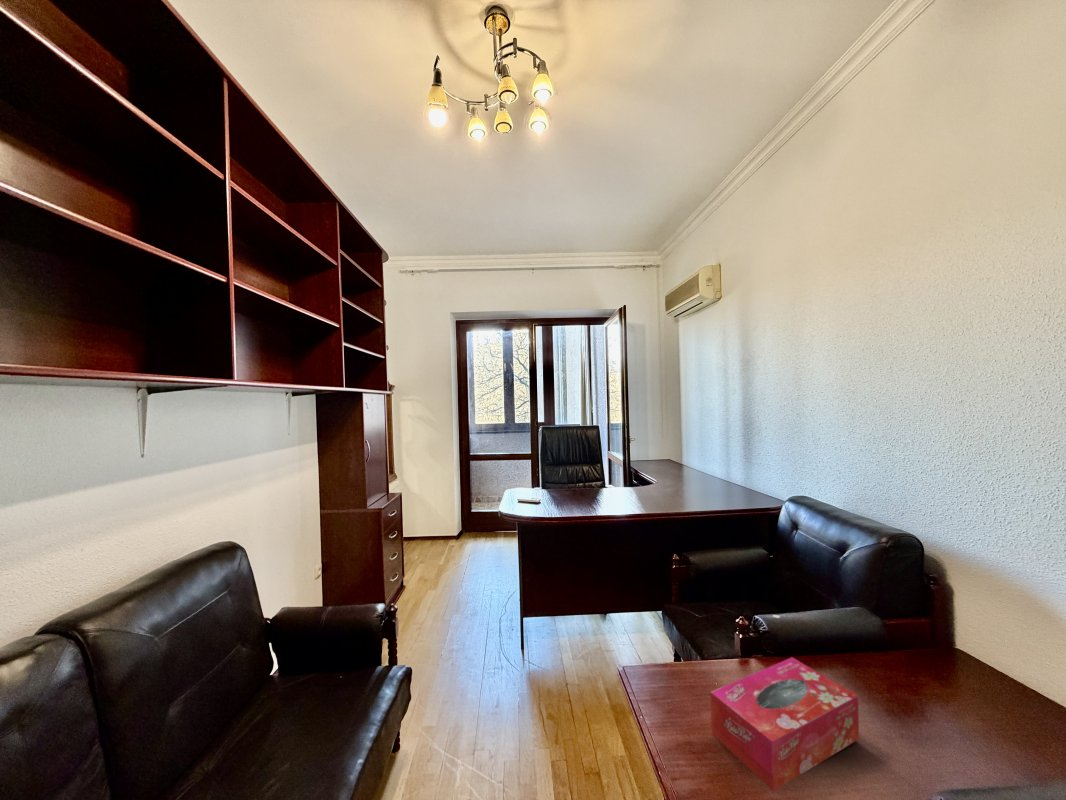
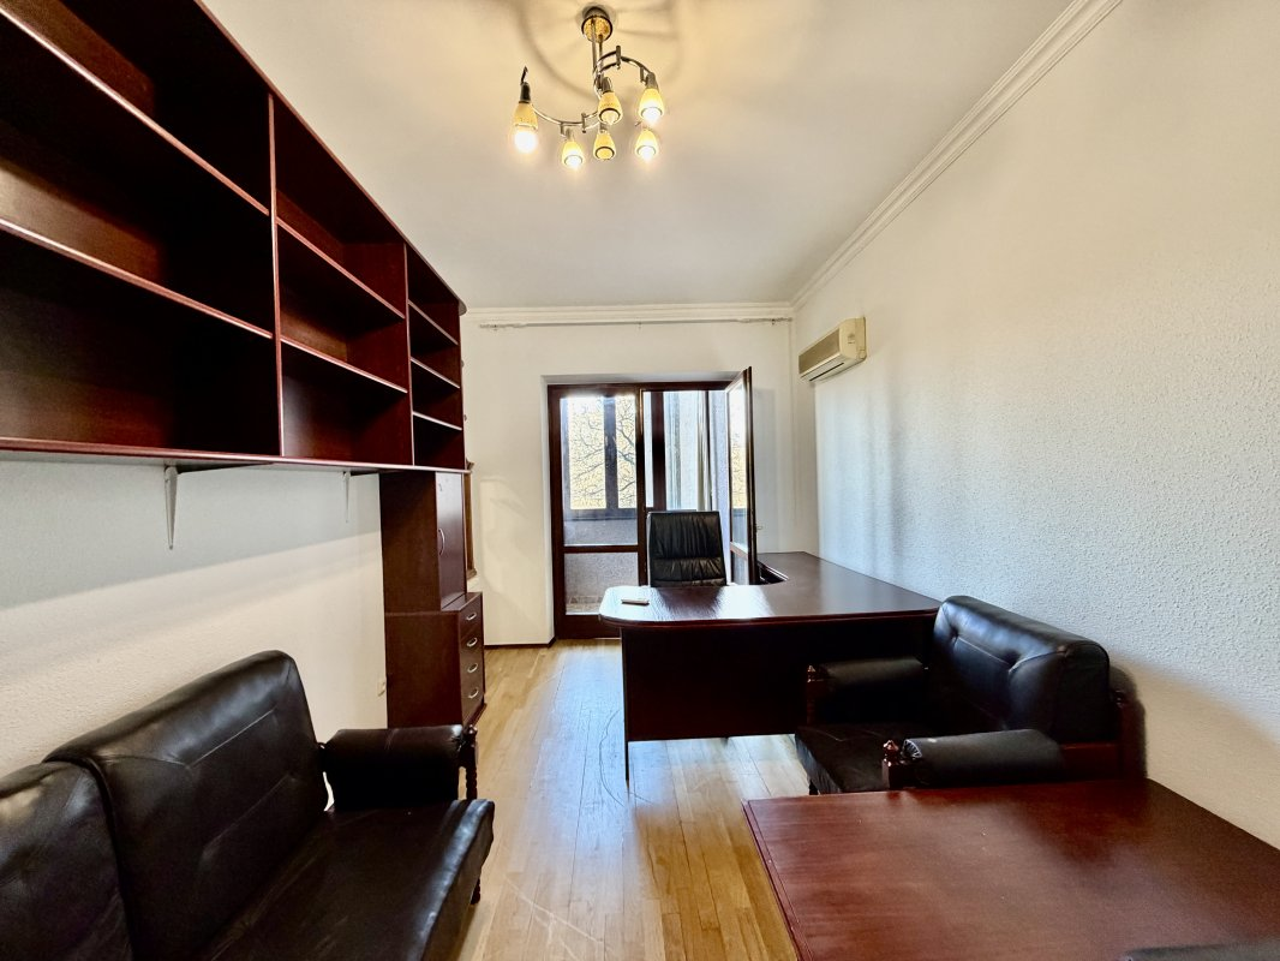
- tissue box (783, 715)
